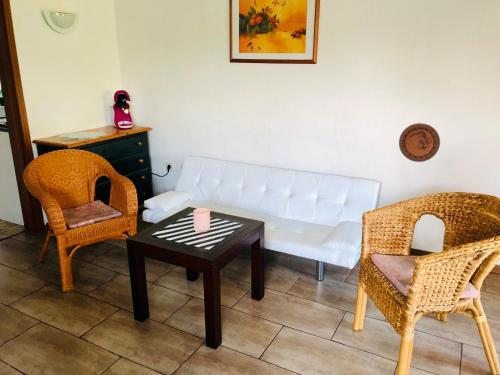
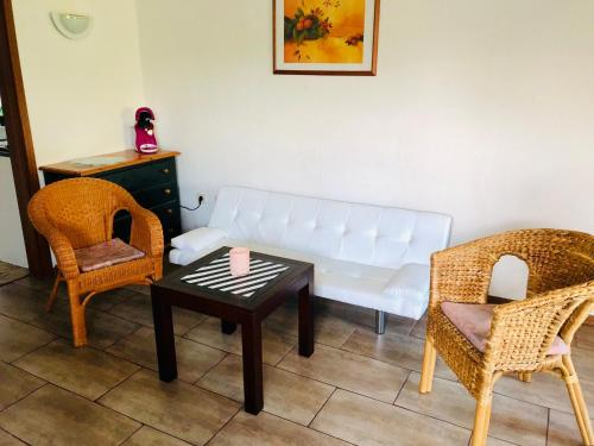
- decorative plate (419, 142)
